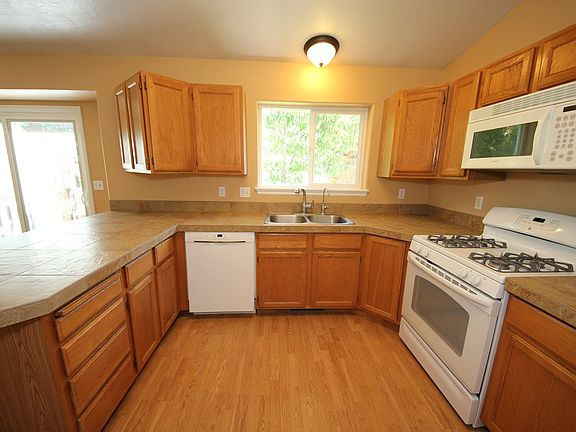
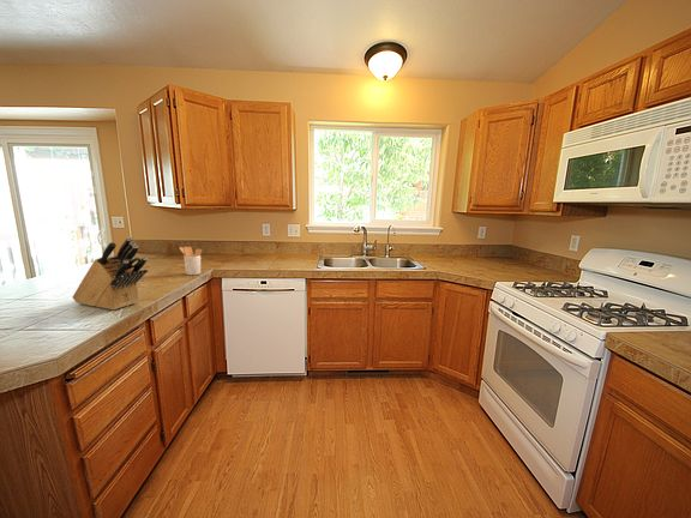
+ utensil holder (190, 259)
+ knife block (109, 271)
